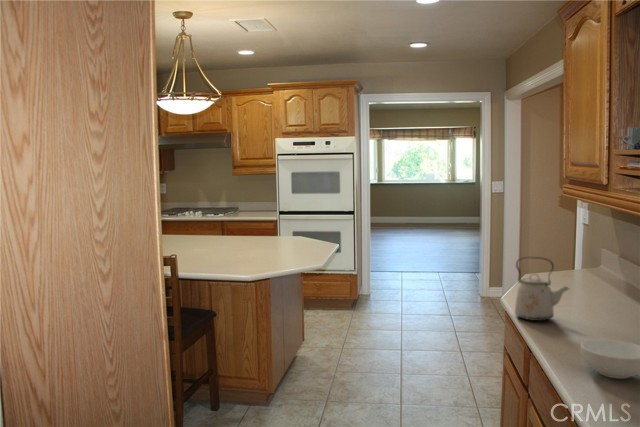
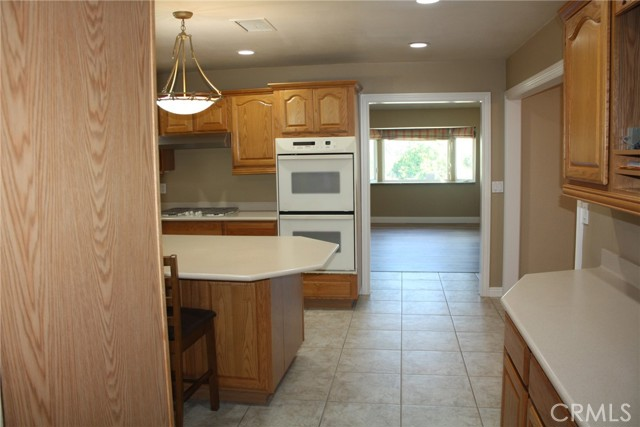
- cereal bowl (614, 360)
- kettle (541, 288)
